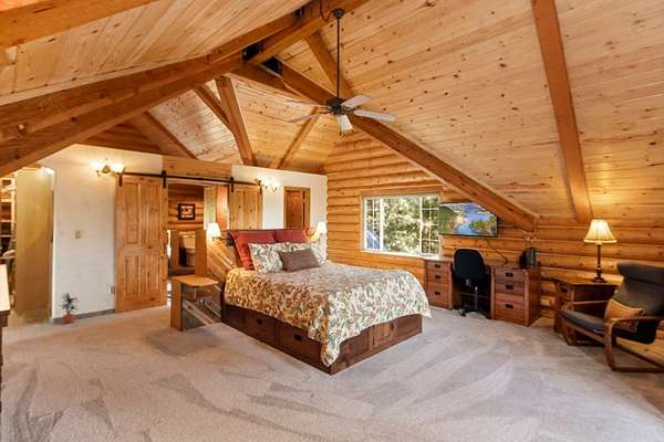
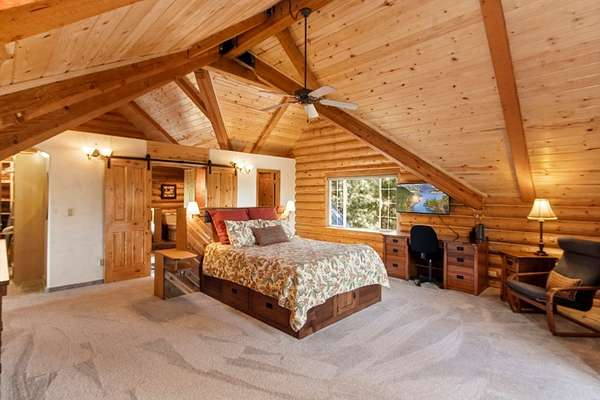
- potted plant (70, 306)
